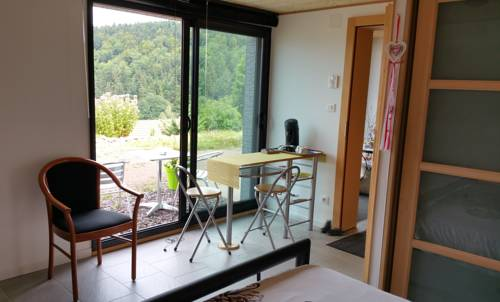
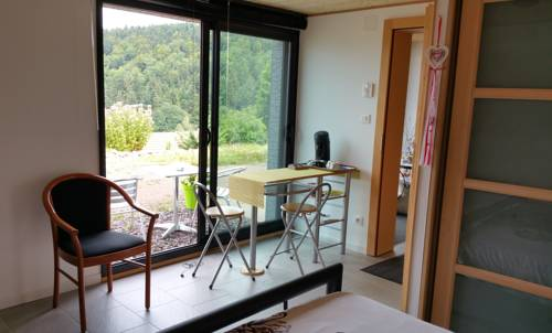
- boots (331, 227)
